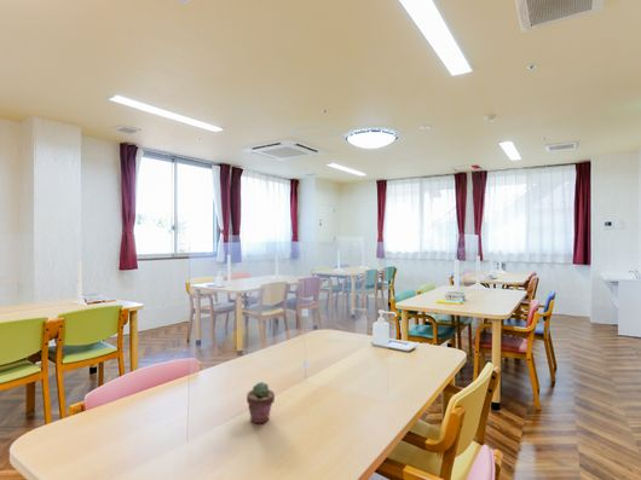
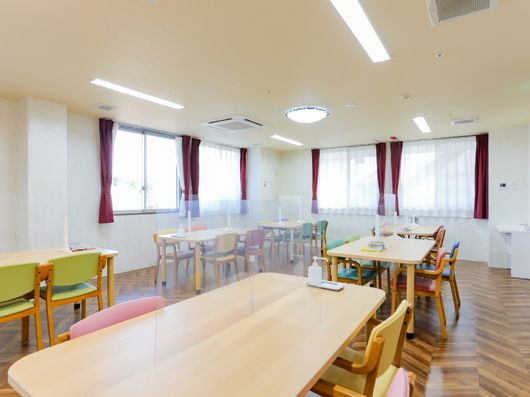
- potted succulent (260, 400)
